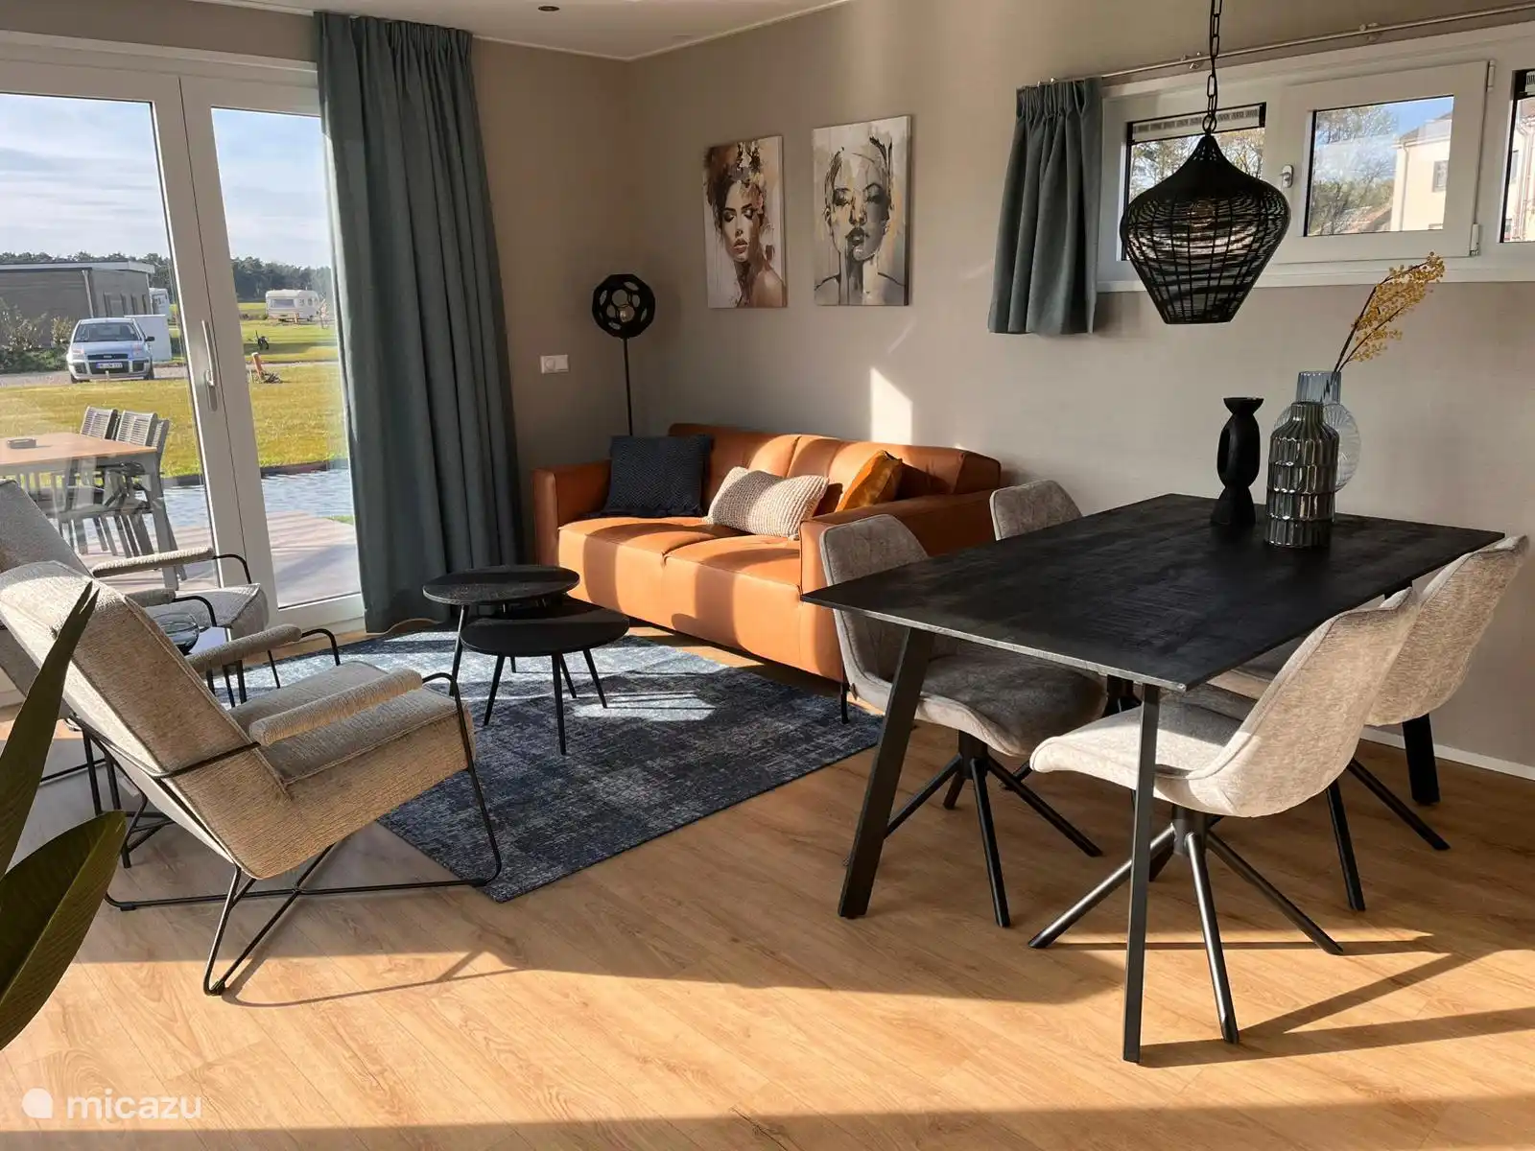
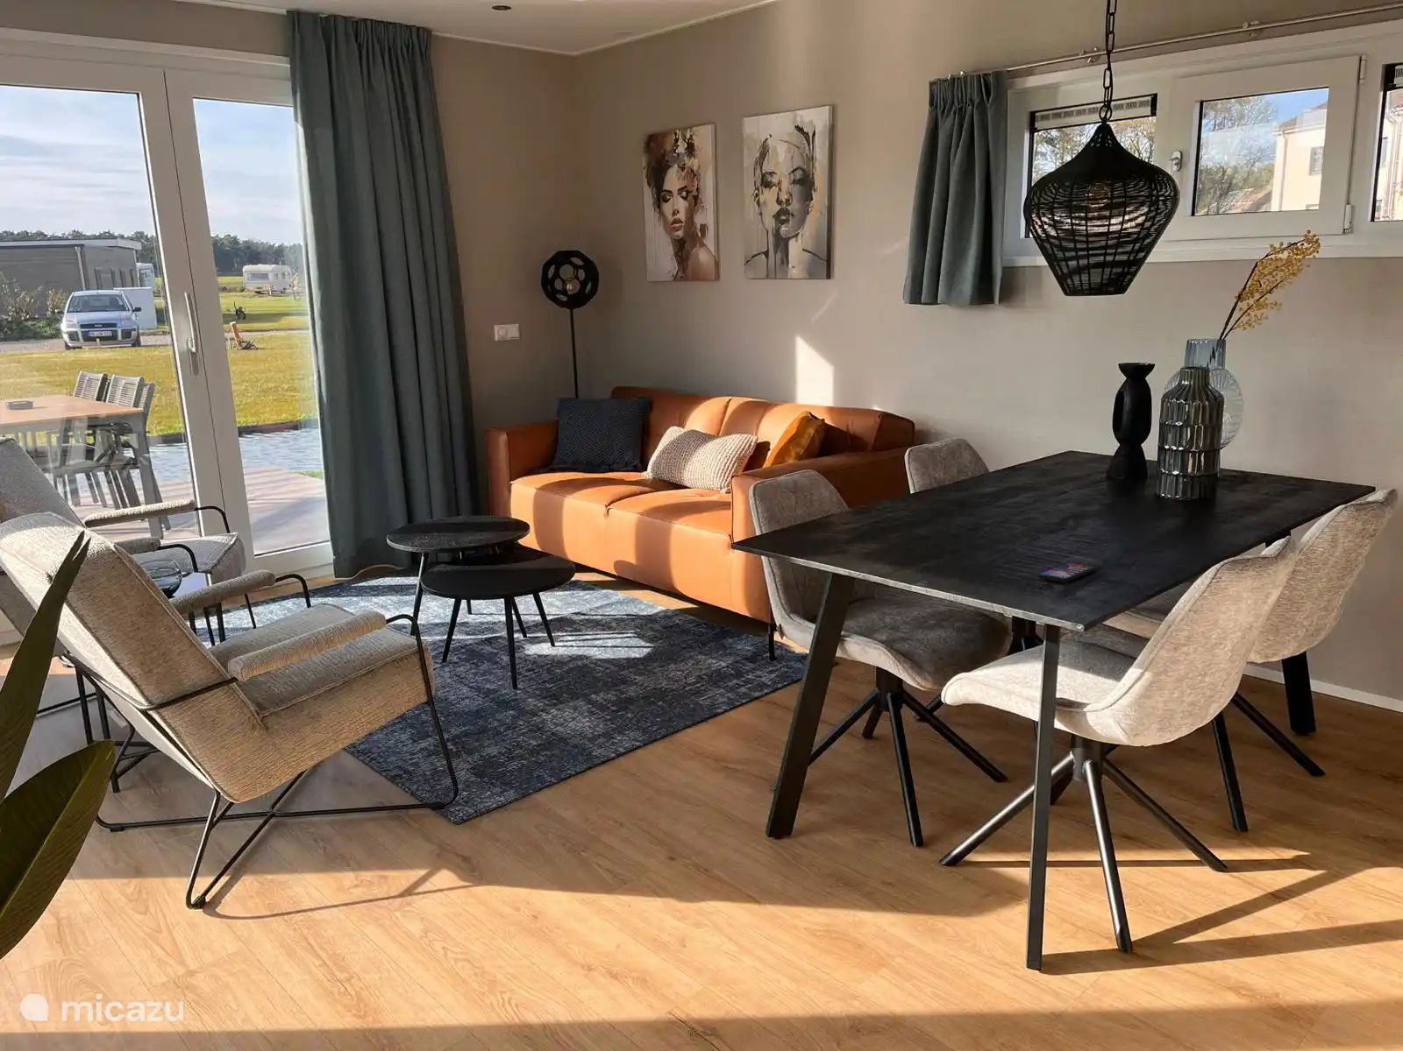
+ smartphone (1066, 572)
